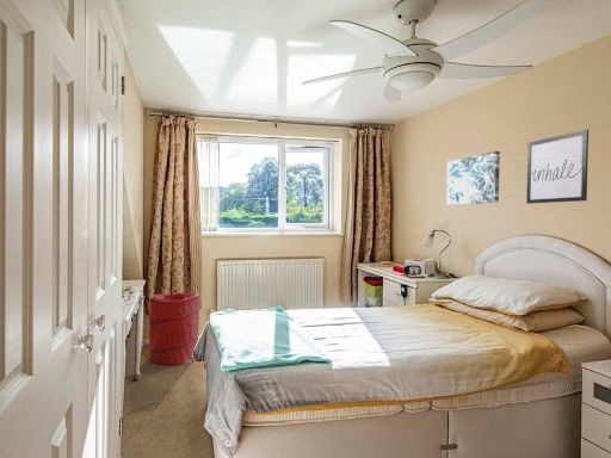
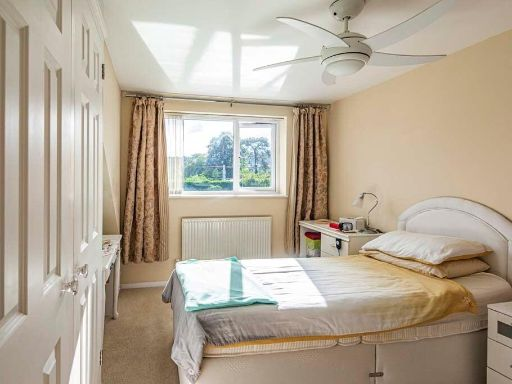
- wall art (470, 180)
- wall art (555, 169)
- laundry hamper (174, 324)
